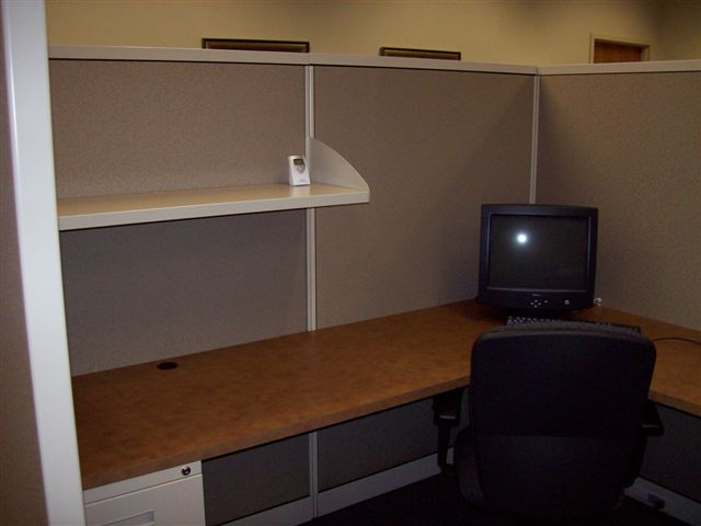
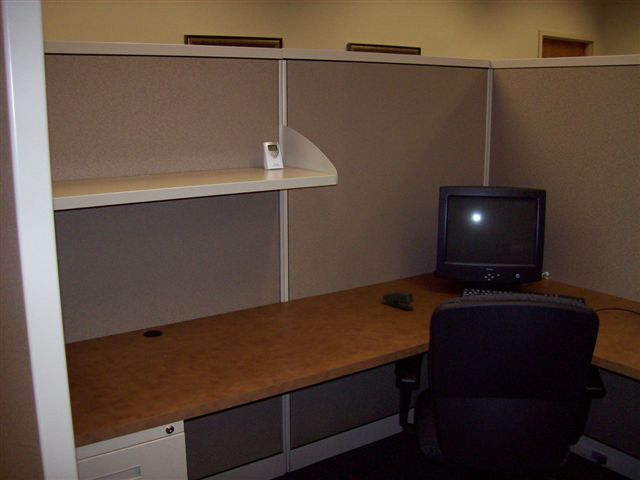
+ stapler (397, 298)
